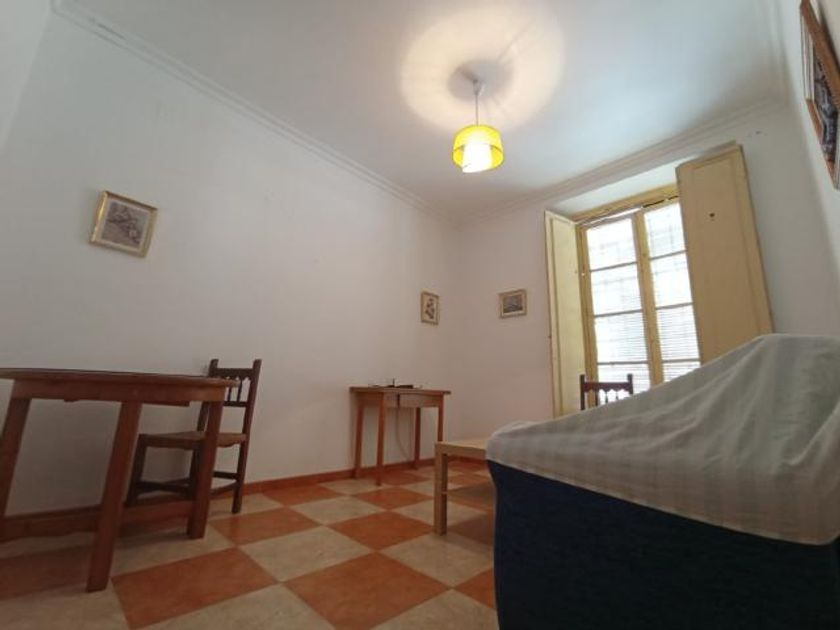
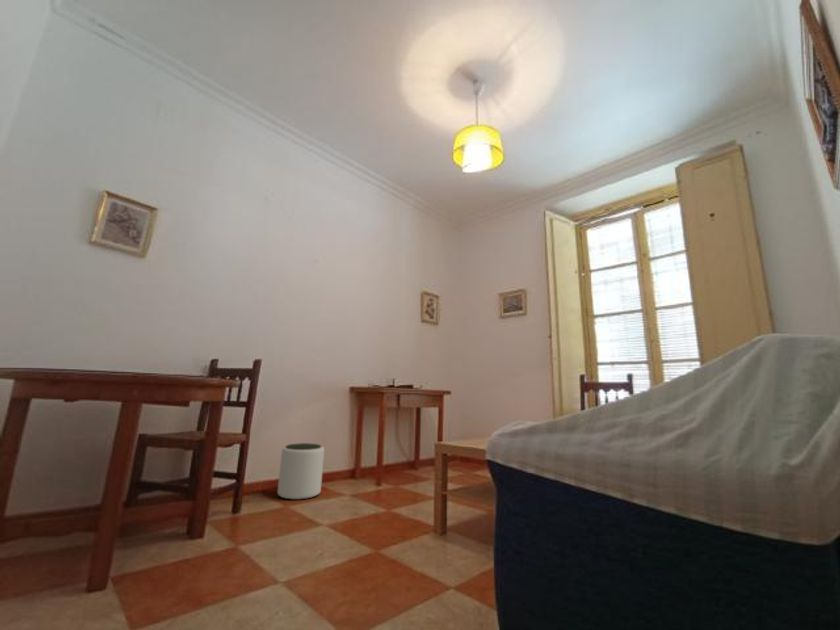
+ plant pot (301, 469)
